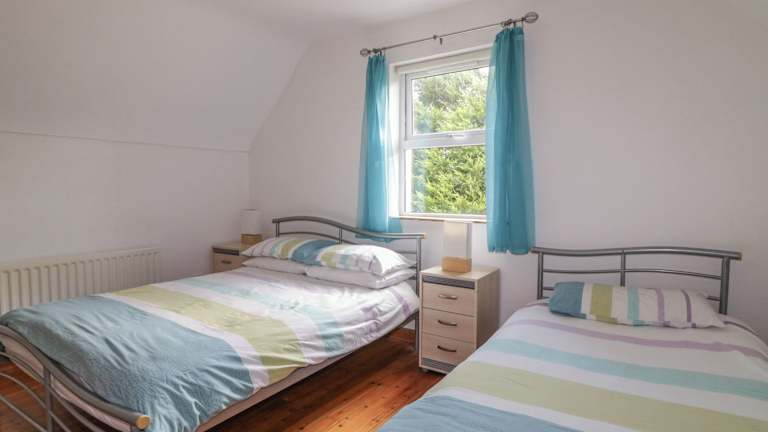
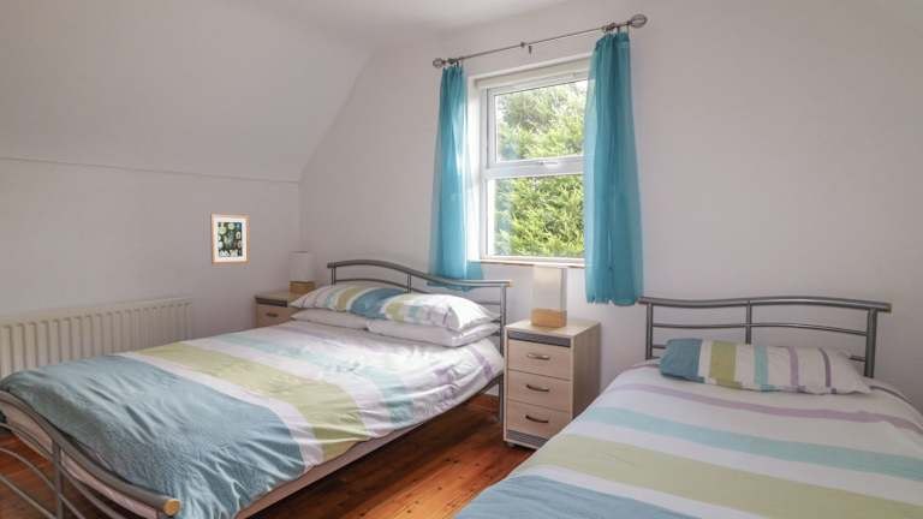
+ wall art (230, 239)
